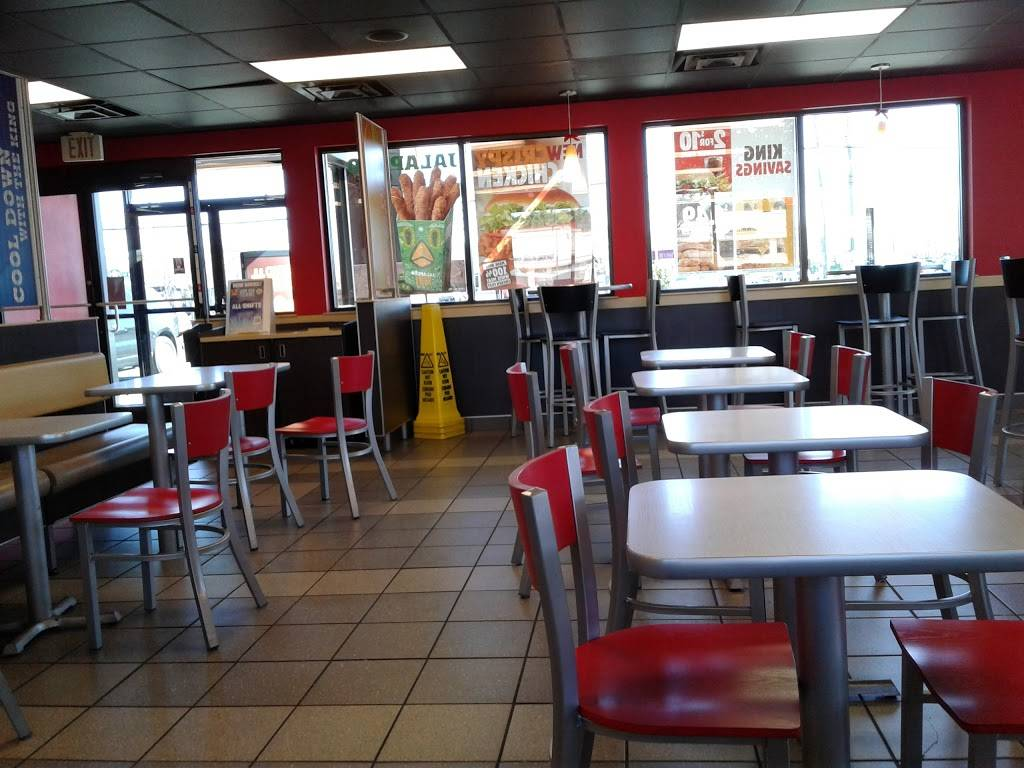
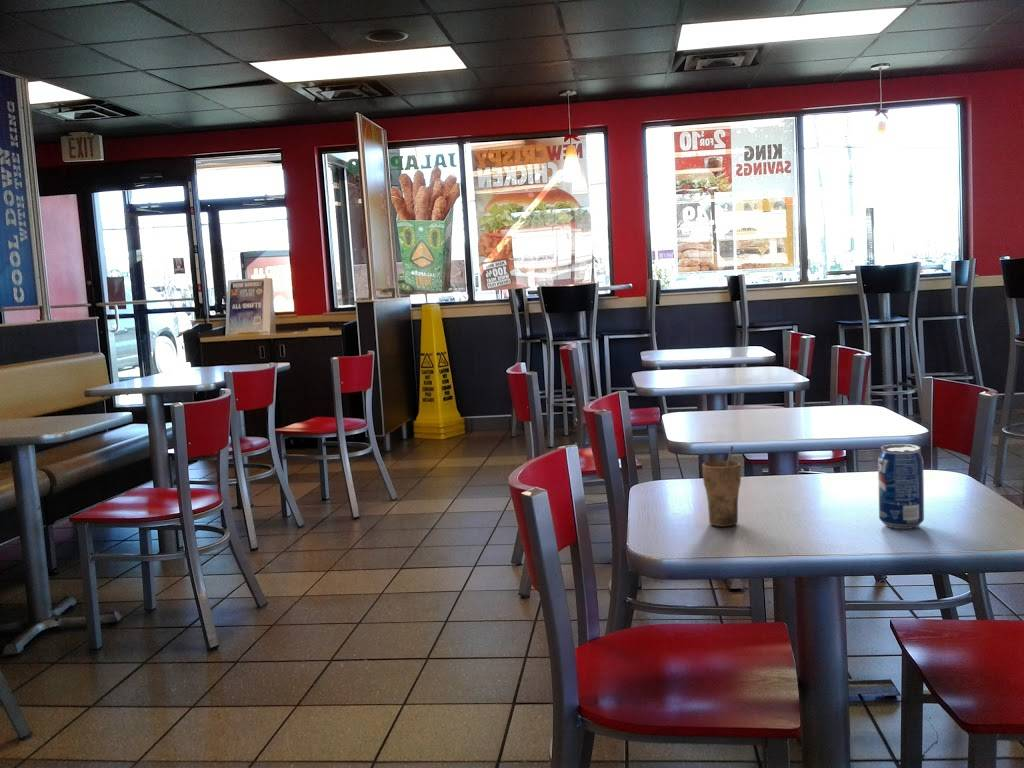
+ soda can (900, 486)
+ cup (722, 486)
